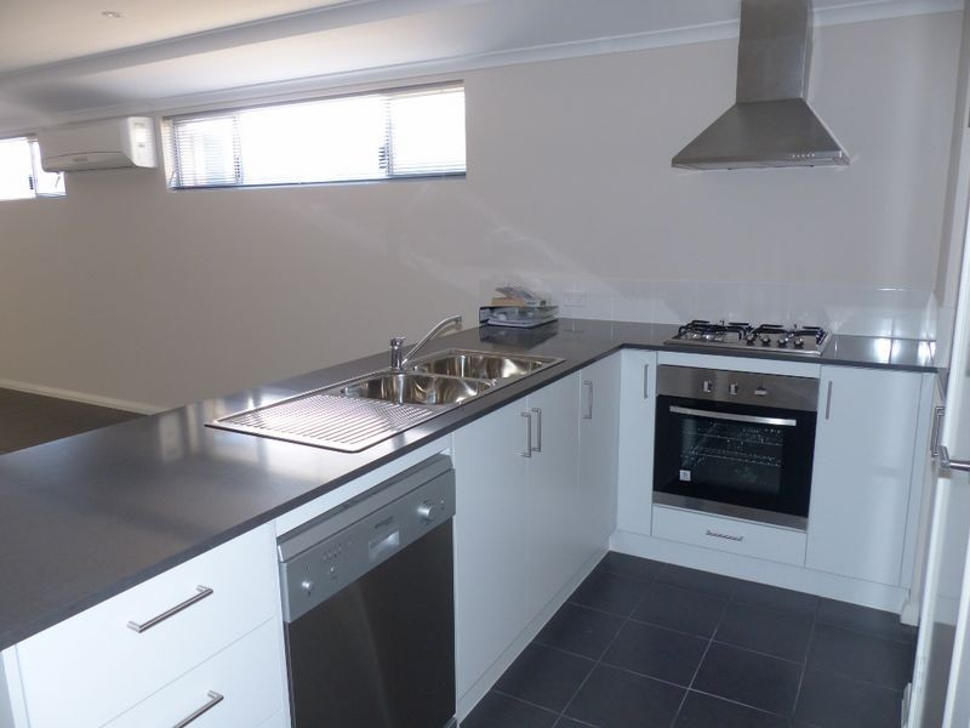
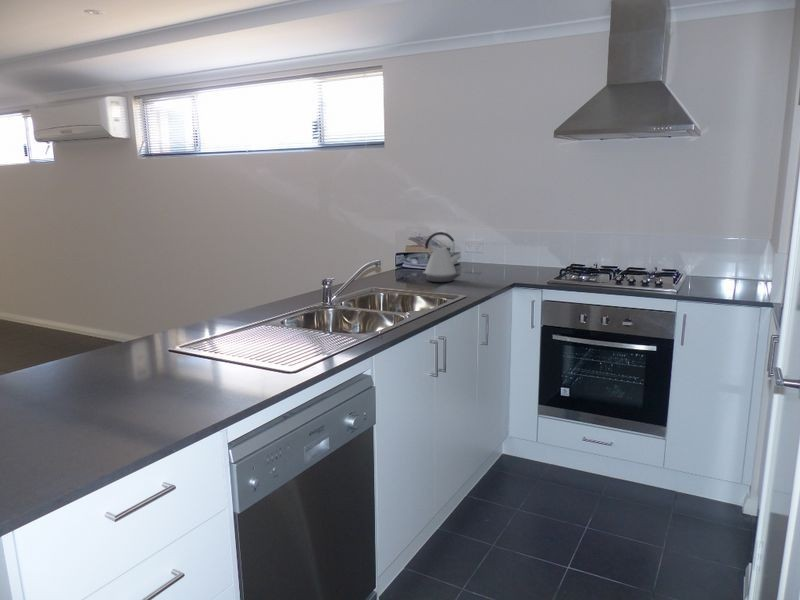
+ kettle (441, 256)
